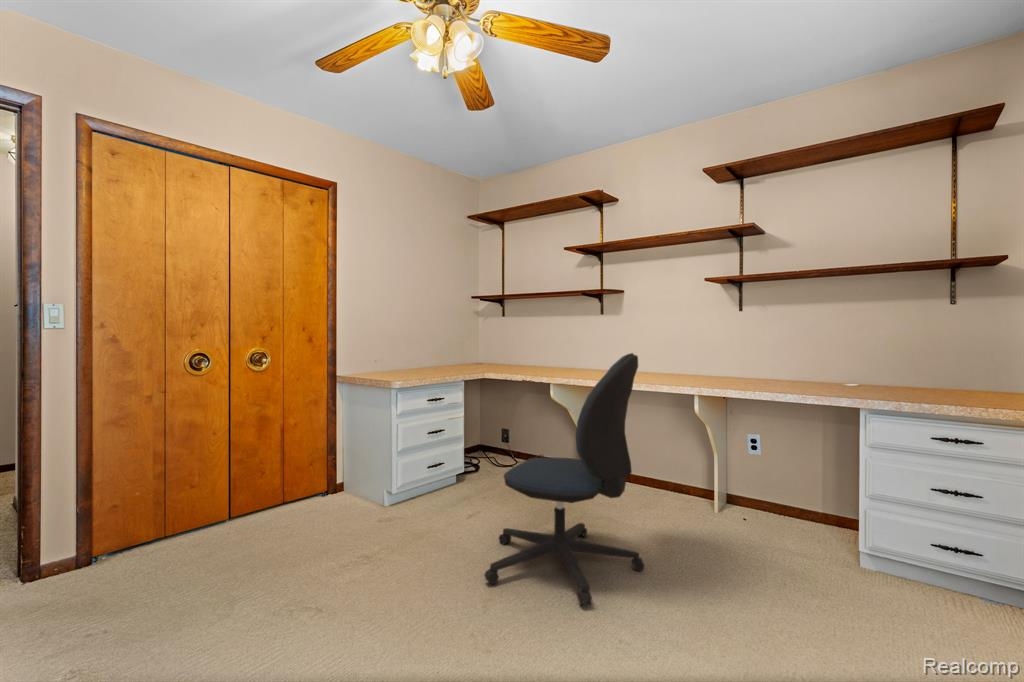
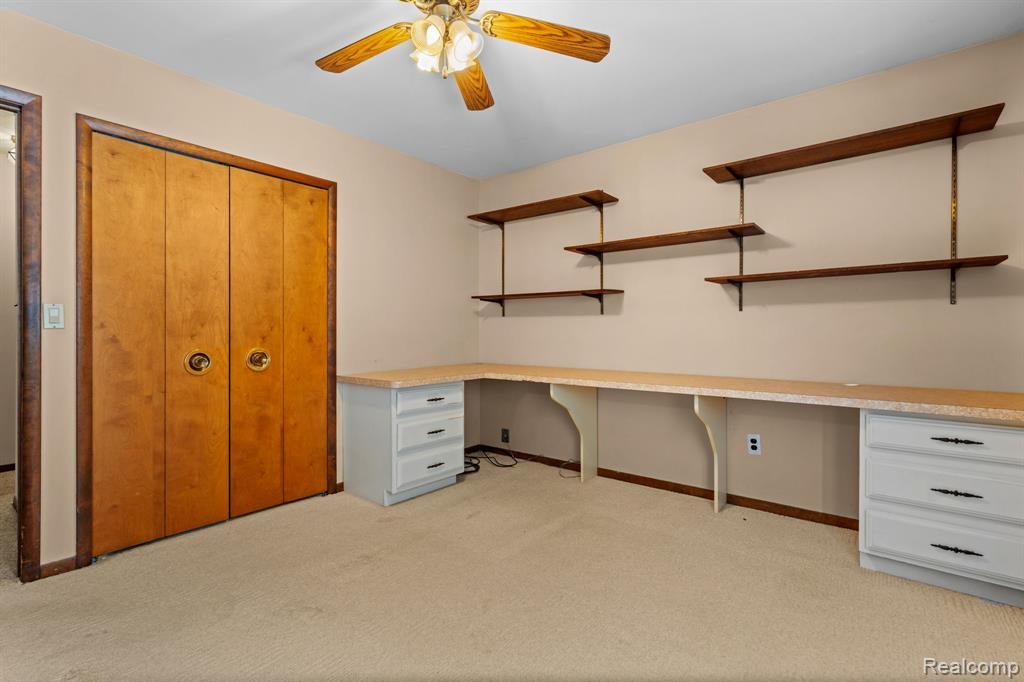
- office chair (562, 458)
